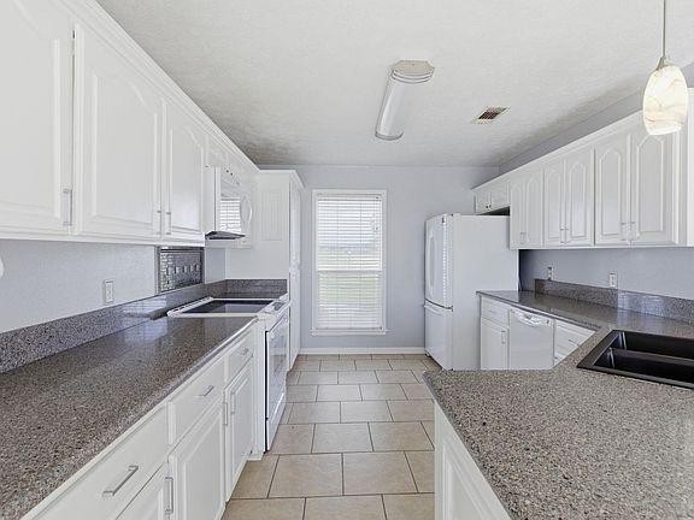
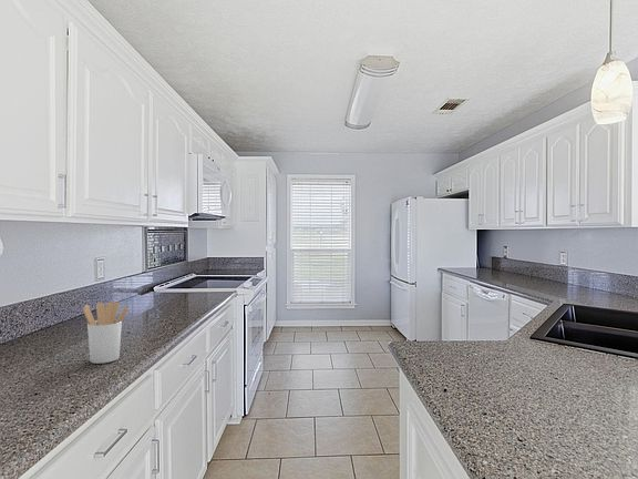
+ utensil holder (105, 329)
